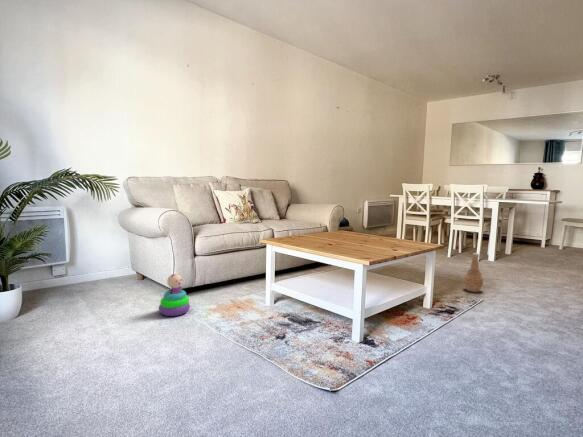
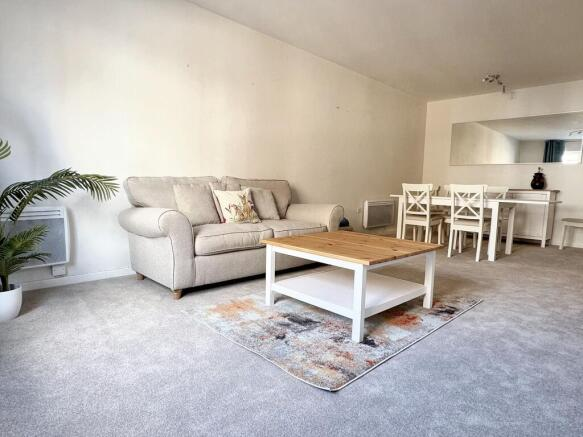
- stacking toy (174, 292)
- vase (474, 271)
